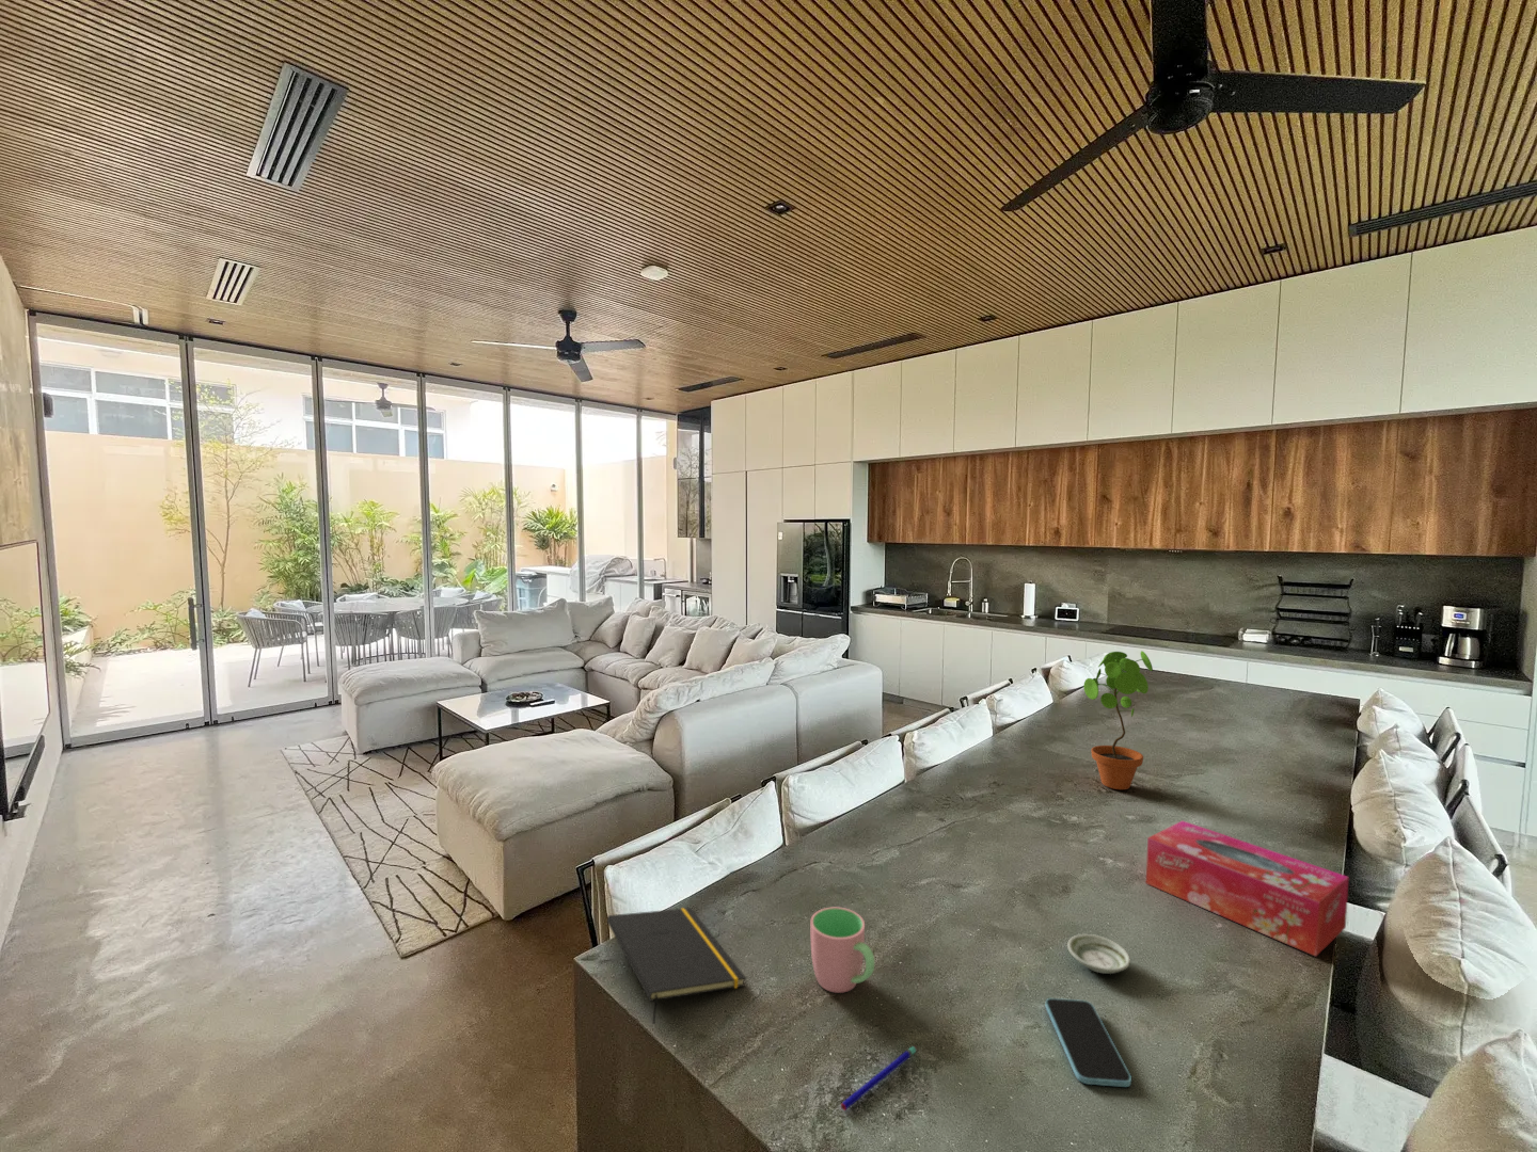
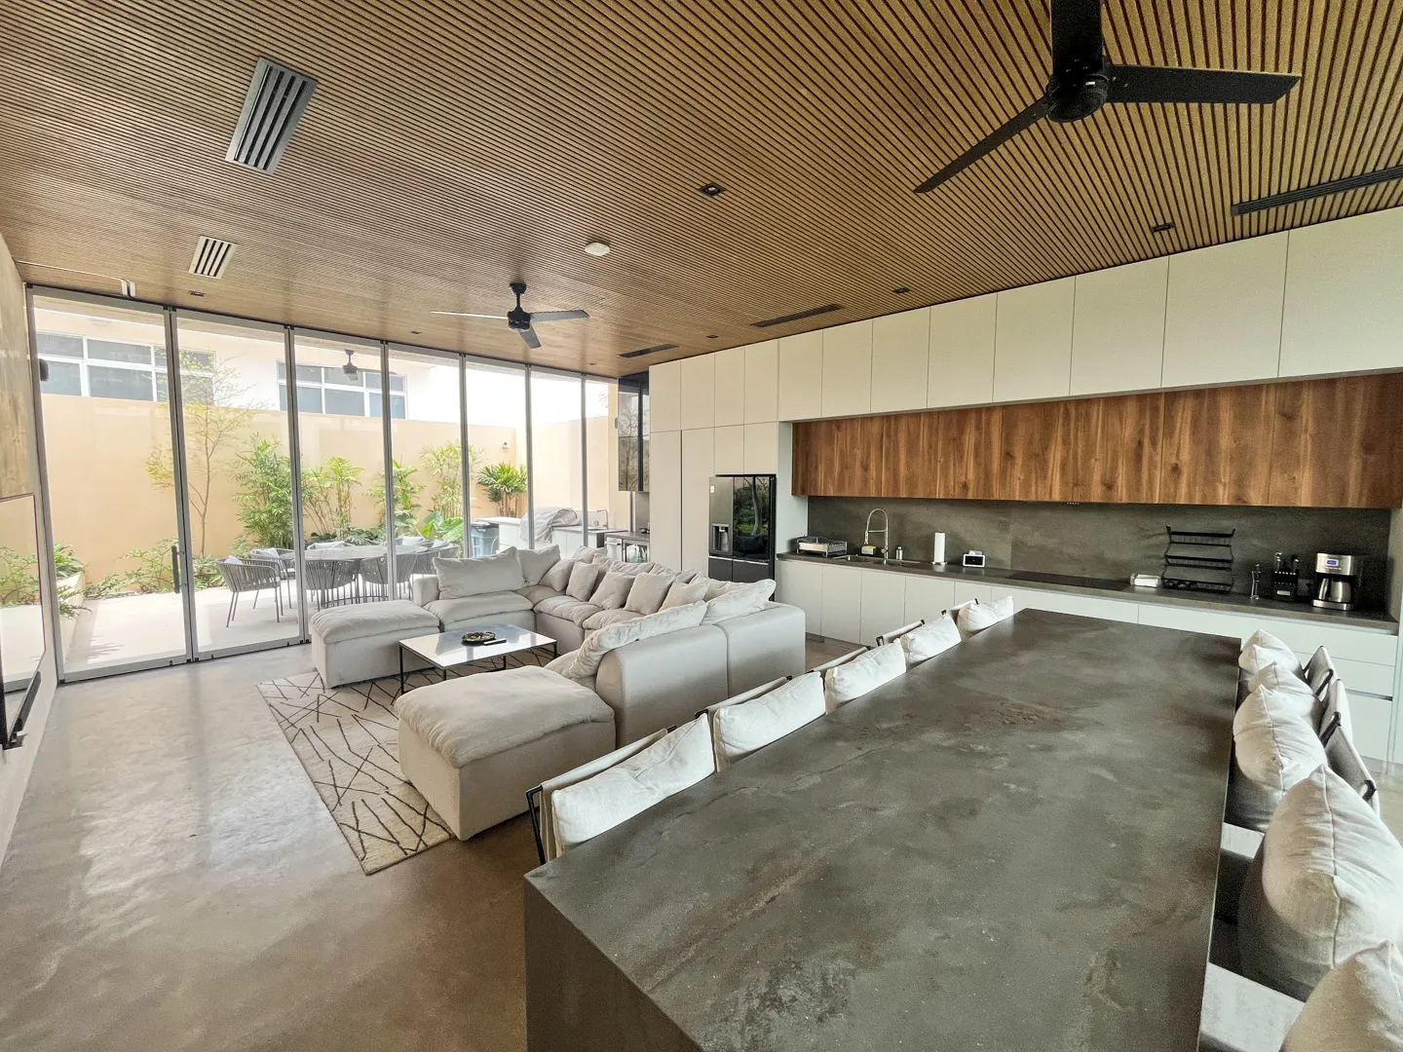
- notepad (673, 949)
- potted plant (1119, 718)
- cup (844, 955)
- tissue box (1240, 880)
- pen (881, 1076)
- saucer (1098, 957)
- smartphone (1084, 1039)
